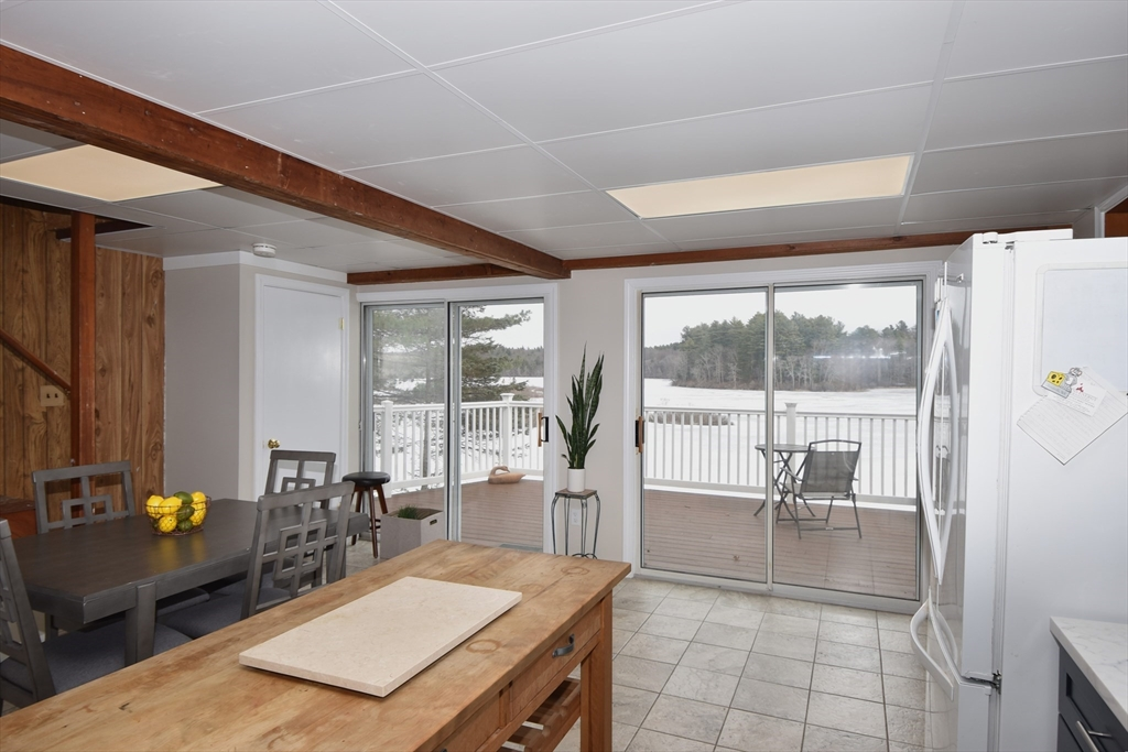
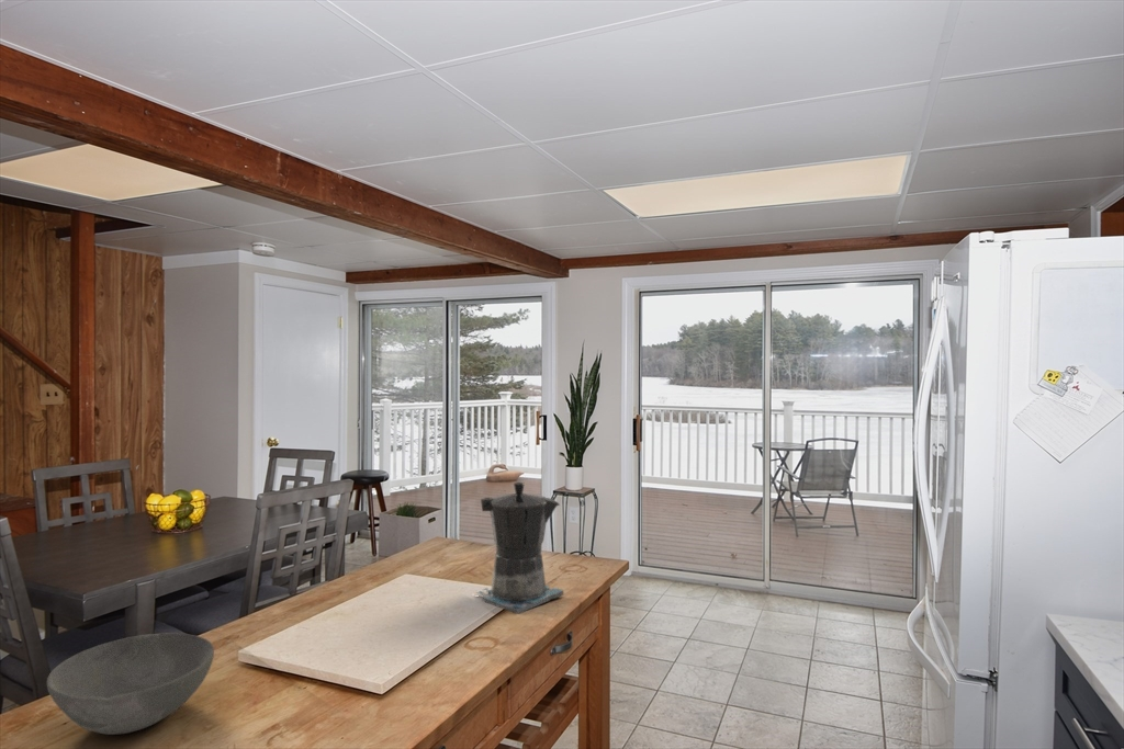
+ bowl (135, 689)
+ coffee maker (517, 538)
